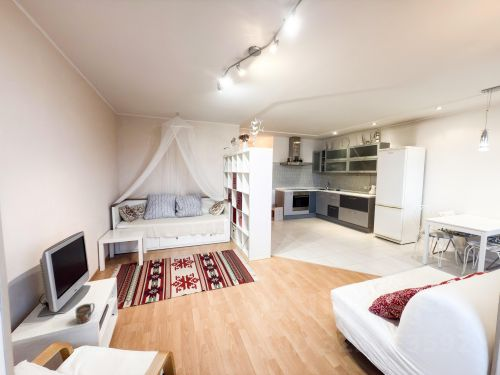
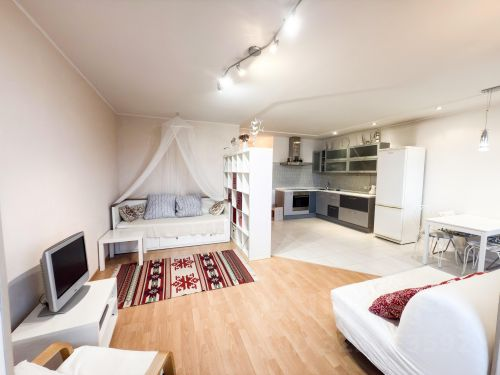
- mug (86, 312)
